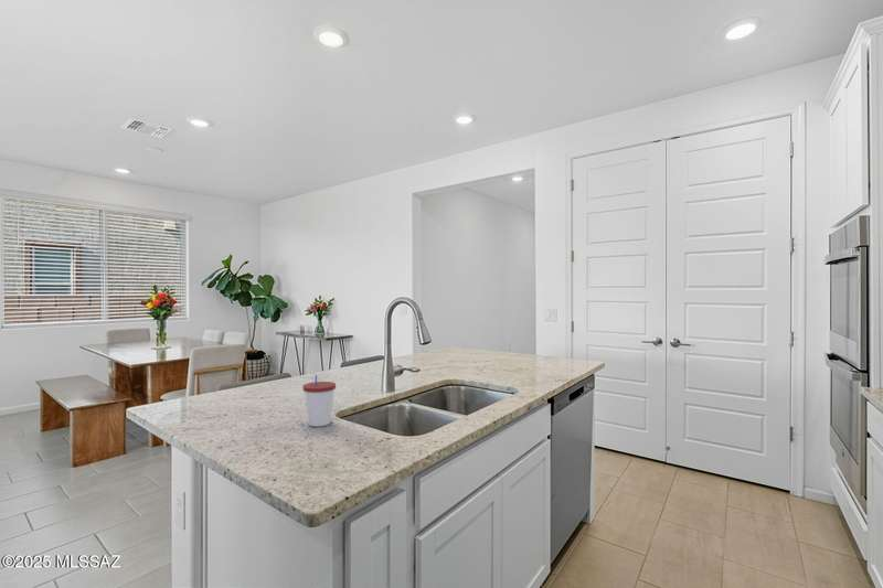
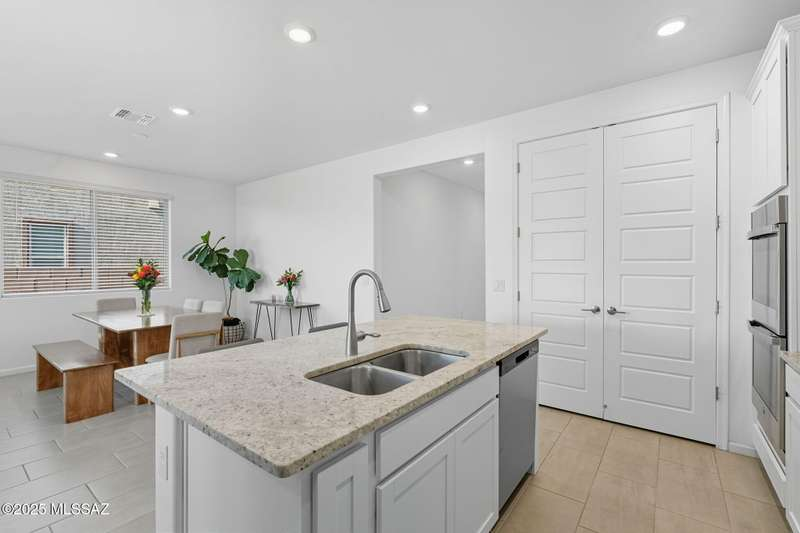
- cup (319, 398)
